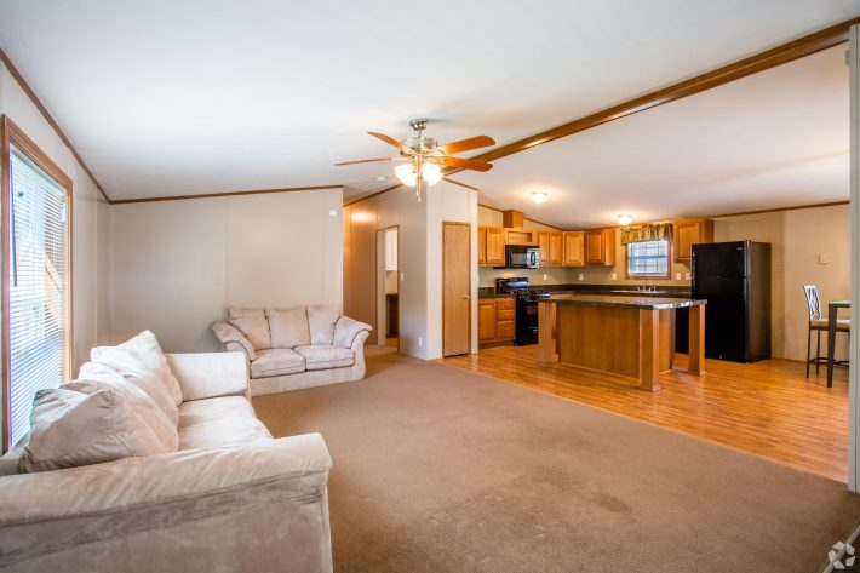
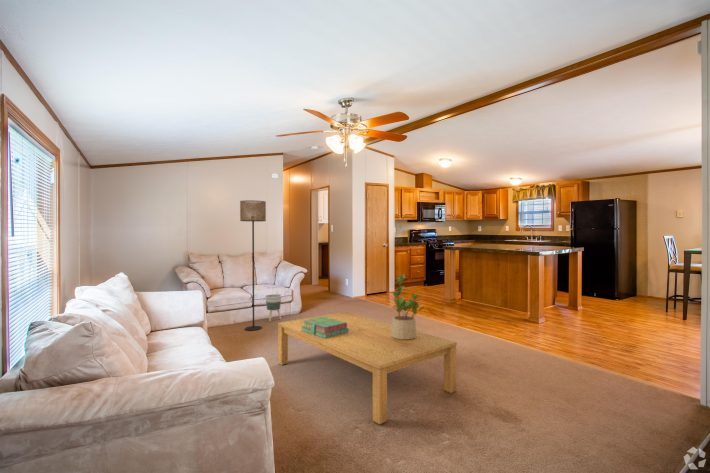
+ floor lamp (253, 265)
+ coffee table (358, 353)
+ stack of books (324, 326)
+ planter (273, 307)
+ potted plant (407, 305)
